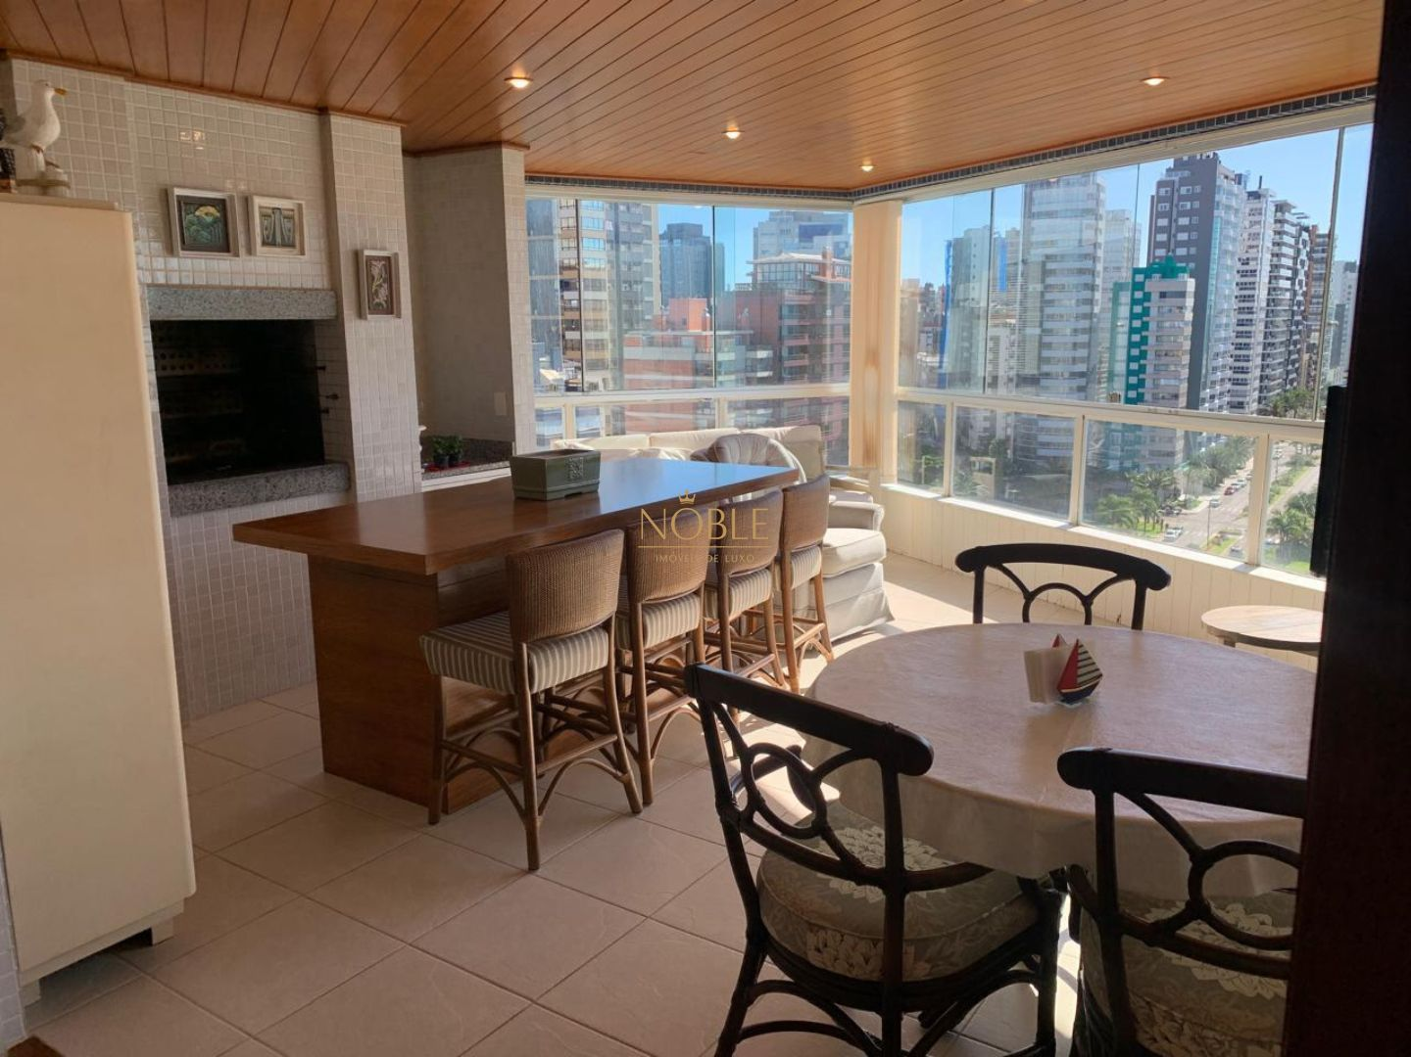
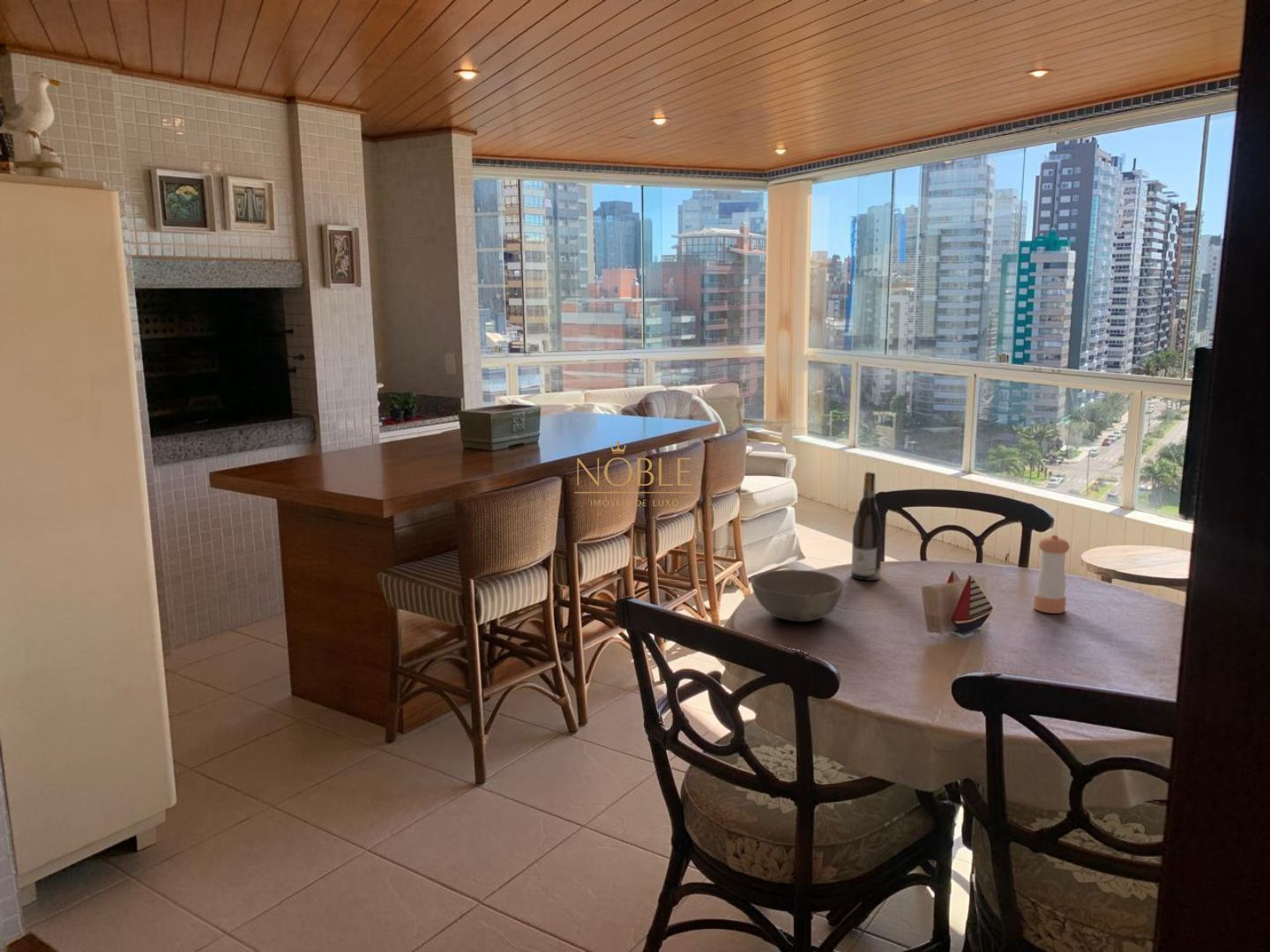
+ wine bottle (867, 524)
+ pepper shaker (1051, 572)
+ bowl (796, 599)
